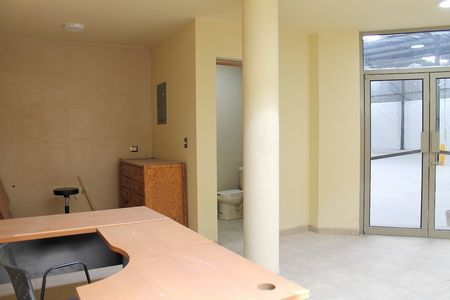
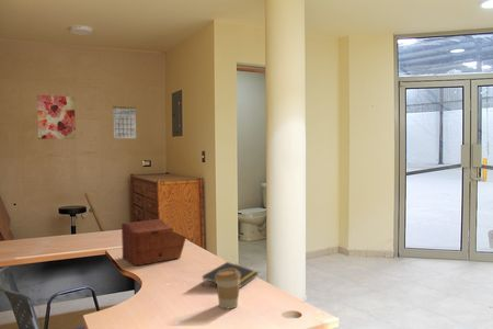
+ notepad (234, 269)
+ sewing box (154, 240)
+ calendar (124, 118)
+ coffee cup (228, 287)
+ wall art (56, 117)
